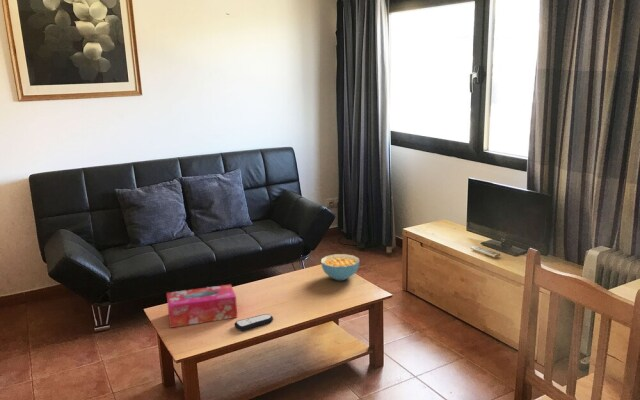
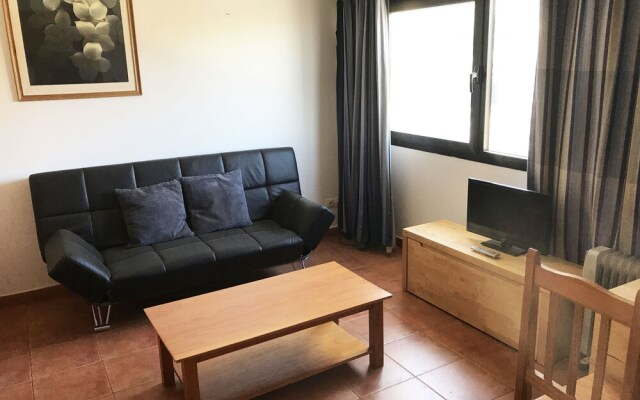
- tissue box (201, 305)
- cereal bowl (340, 269)
- remote control (254, 321)
